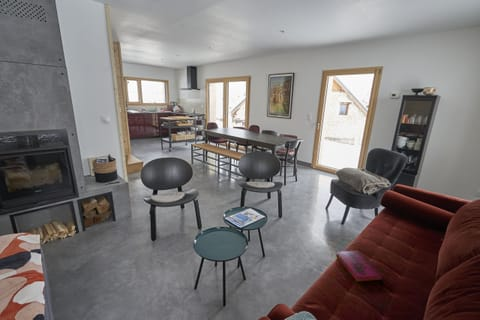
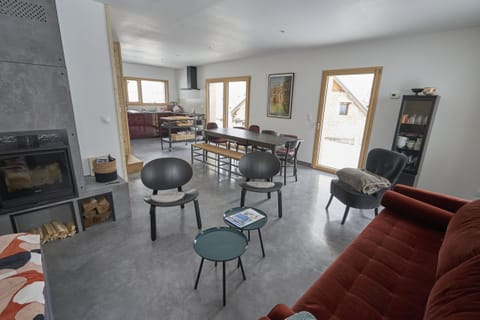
- hardback book (357, 264)
